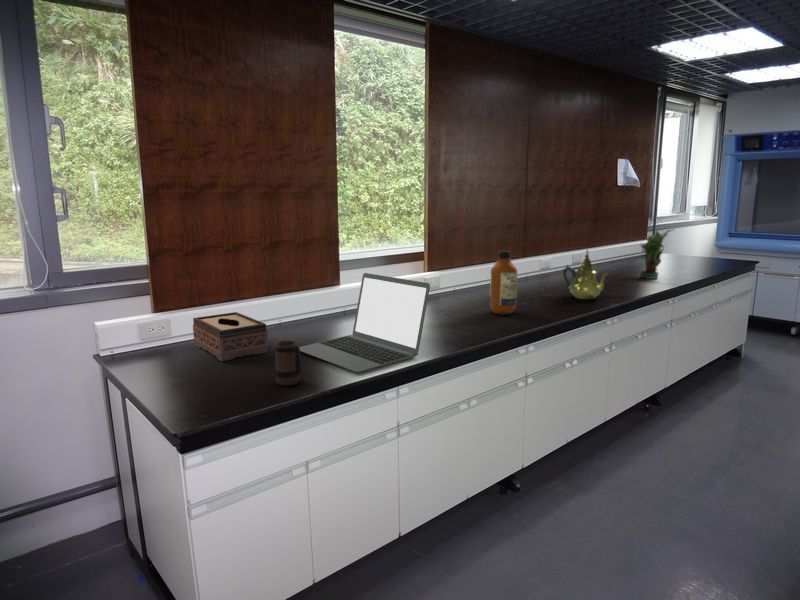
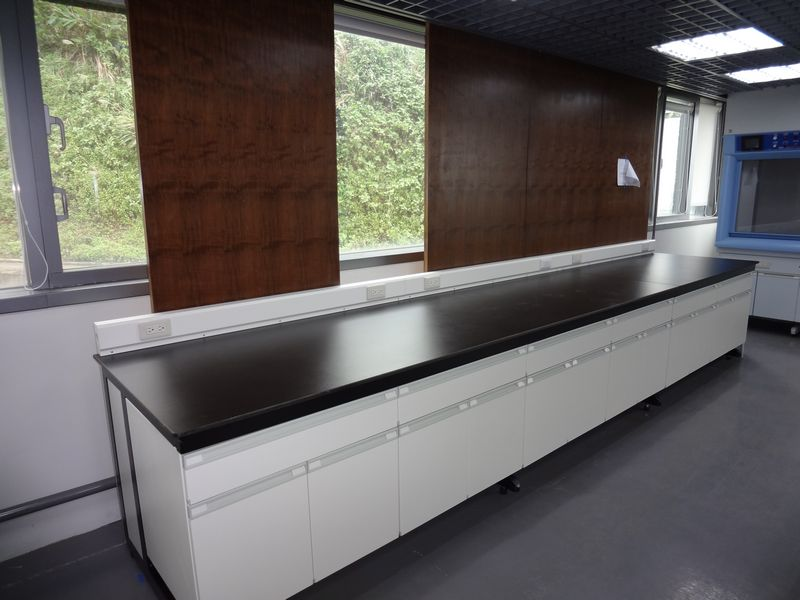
- bottle (503, 282)
- tissue box (229, 334)
- potted plant (655, 253)
- mug (289, 363)
- teapot (584, 273)
- laptop (360, 317)
